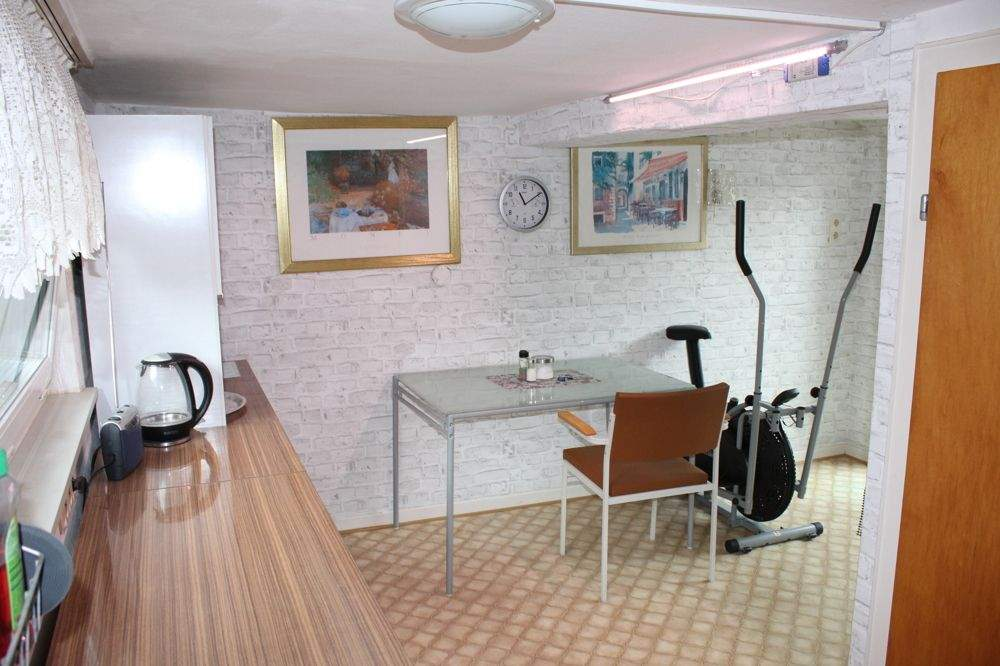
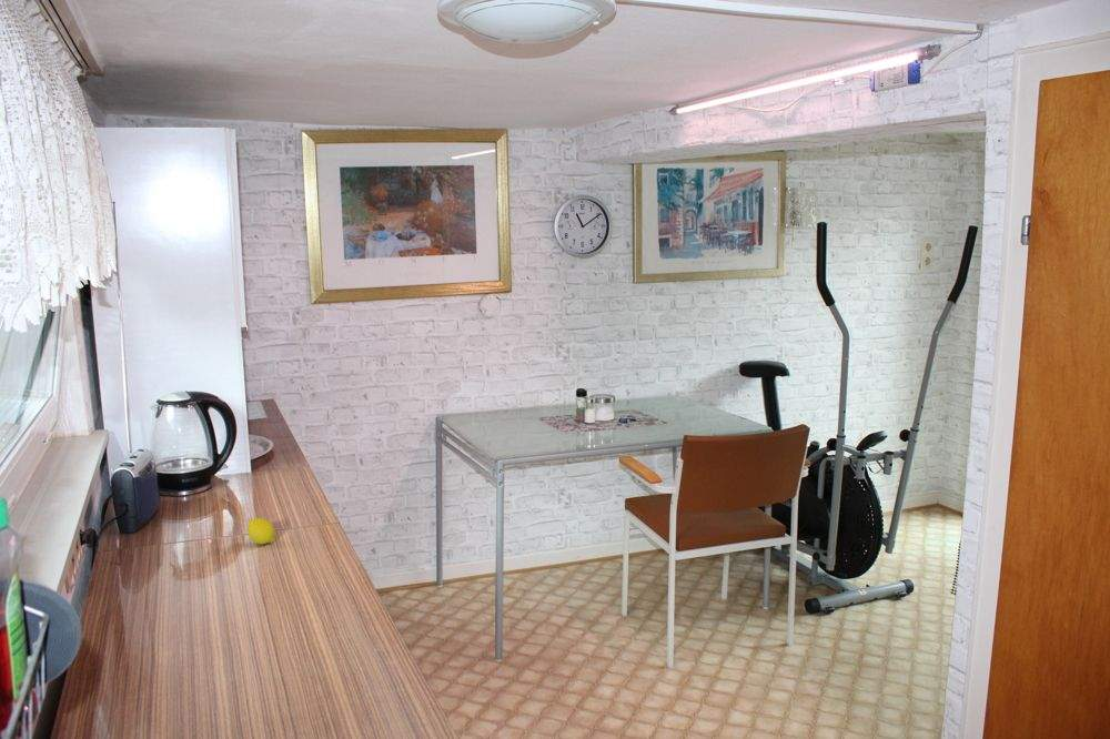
+ fruit (260, 530)
